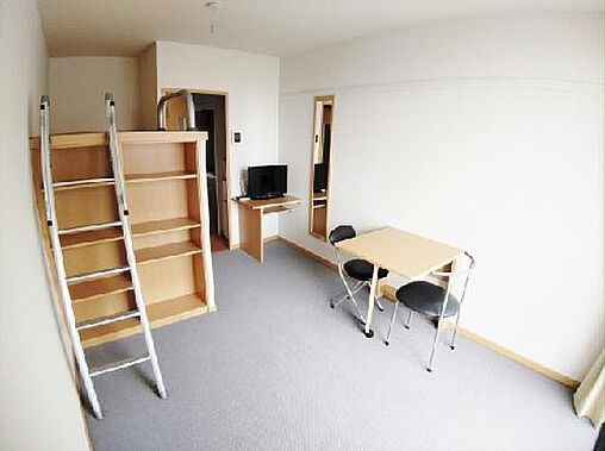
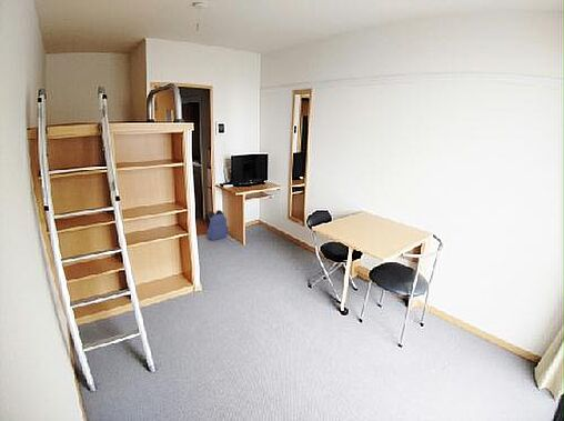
+ backpack (215, 223)
